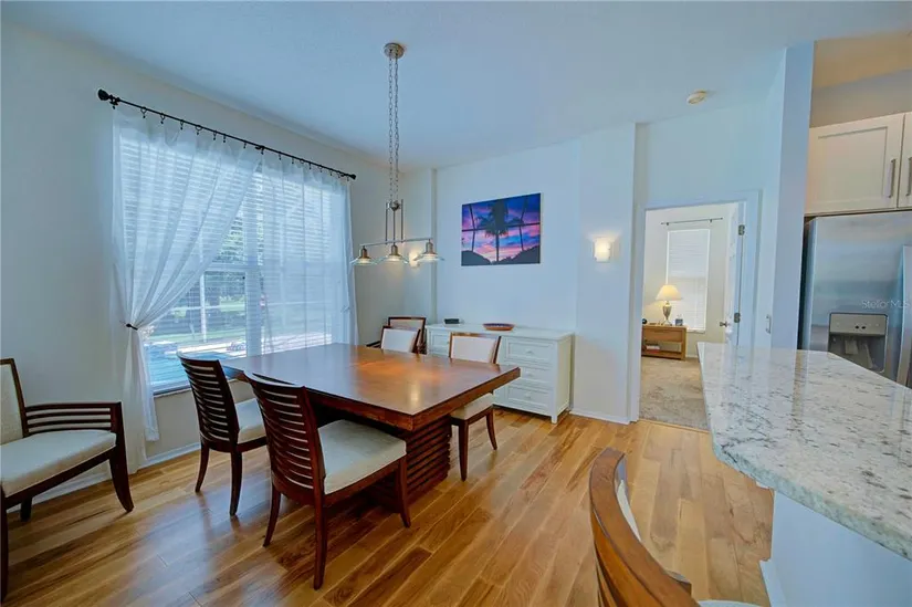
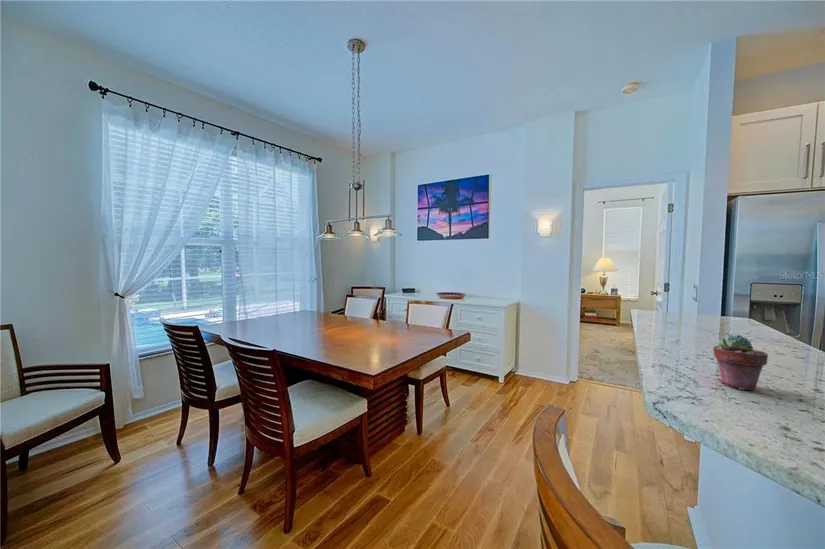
+ potted succulent (738, 359)
